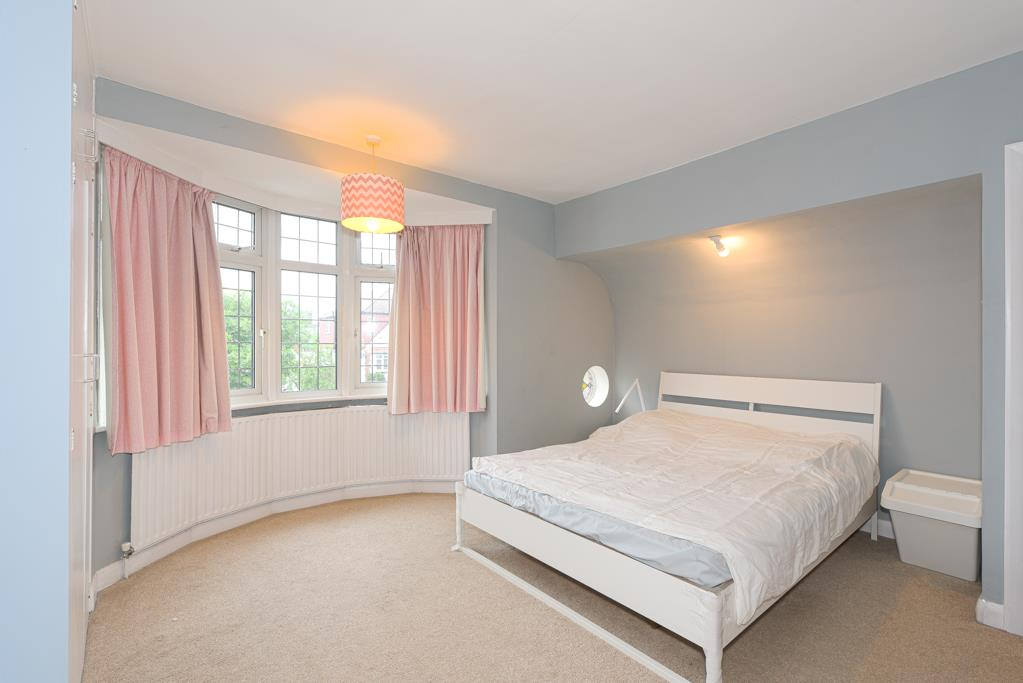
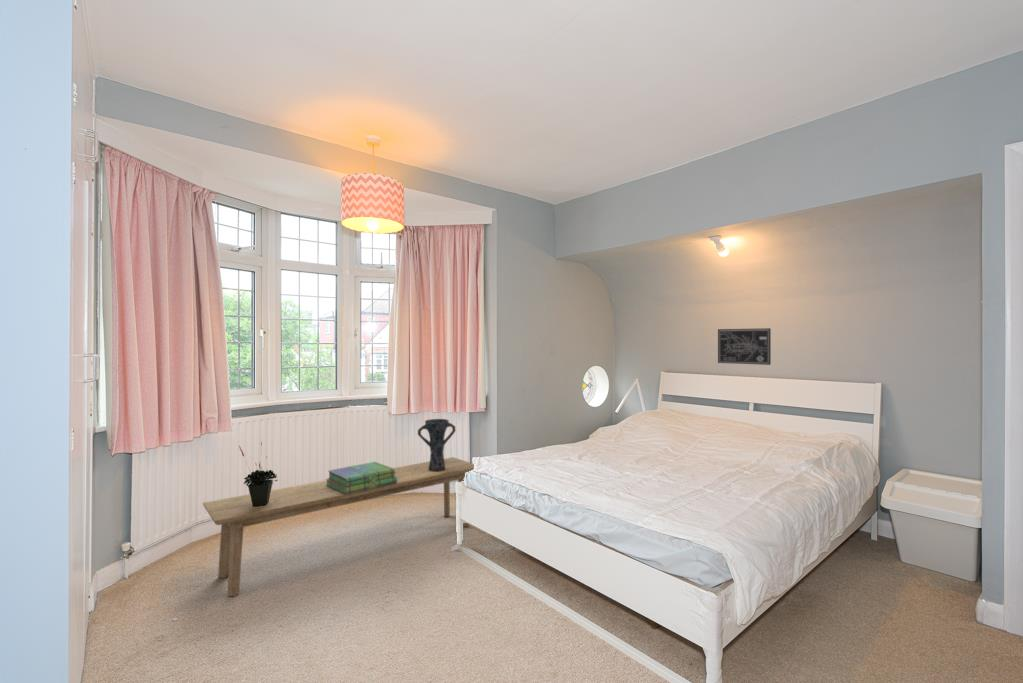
+ vase (436, 444)
+ wall art (743, 346)
+ stack of books (361, 476)
+ potted plant (259, 473)
+ bench (354, 502)
